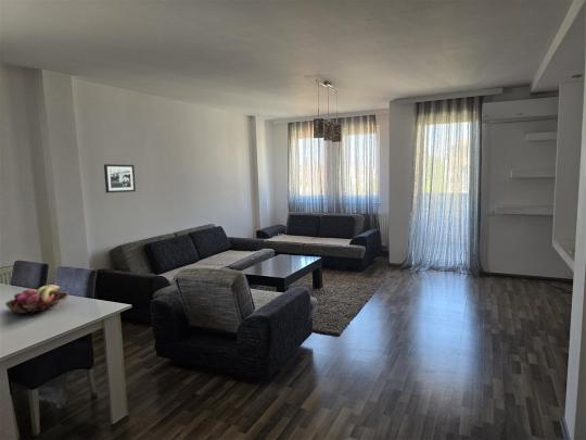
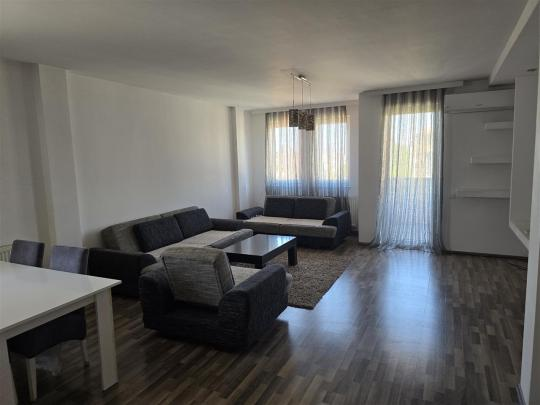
- fruit basket (38, 298)
- picture frame (119, 178)
